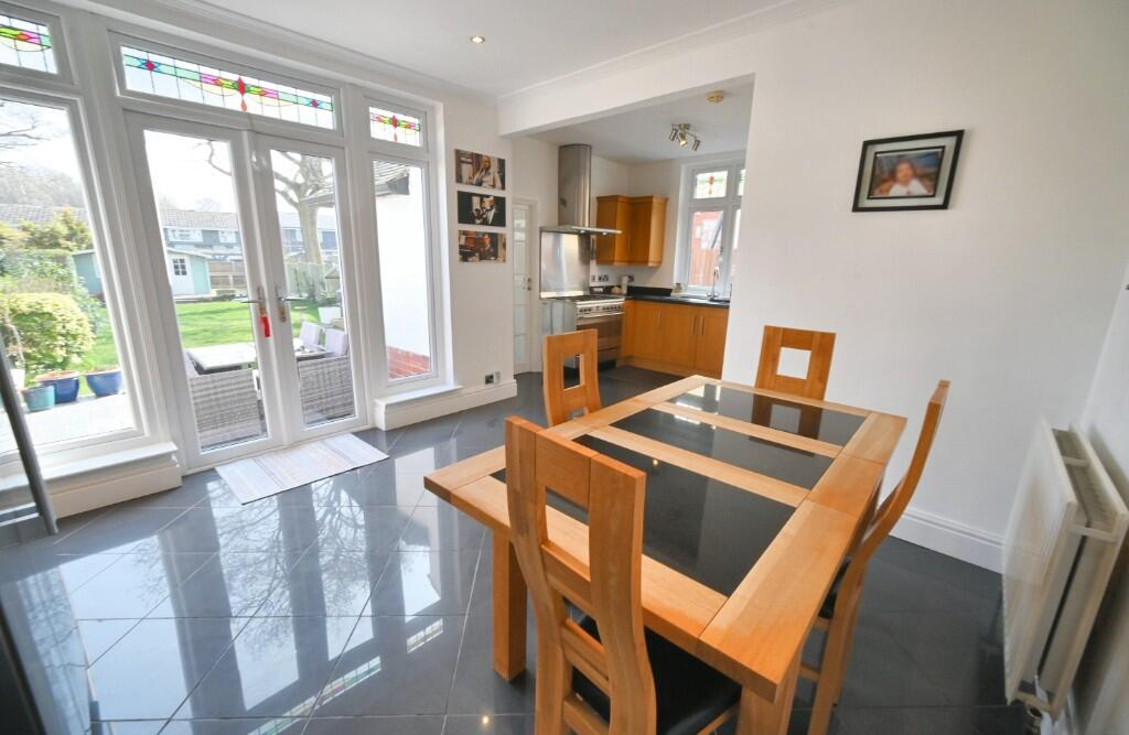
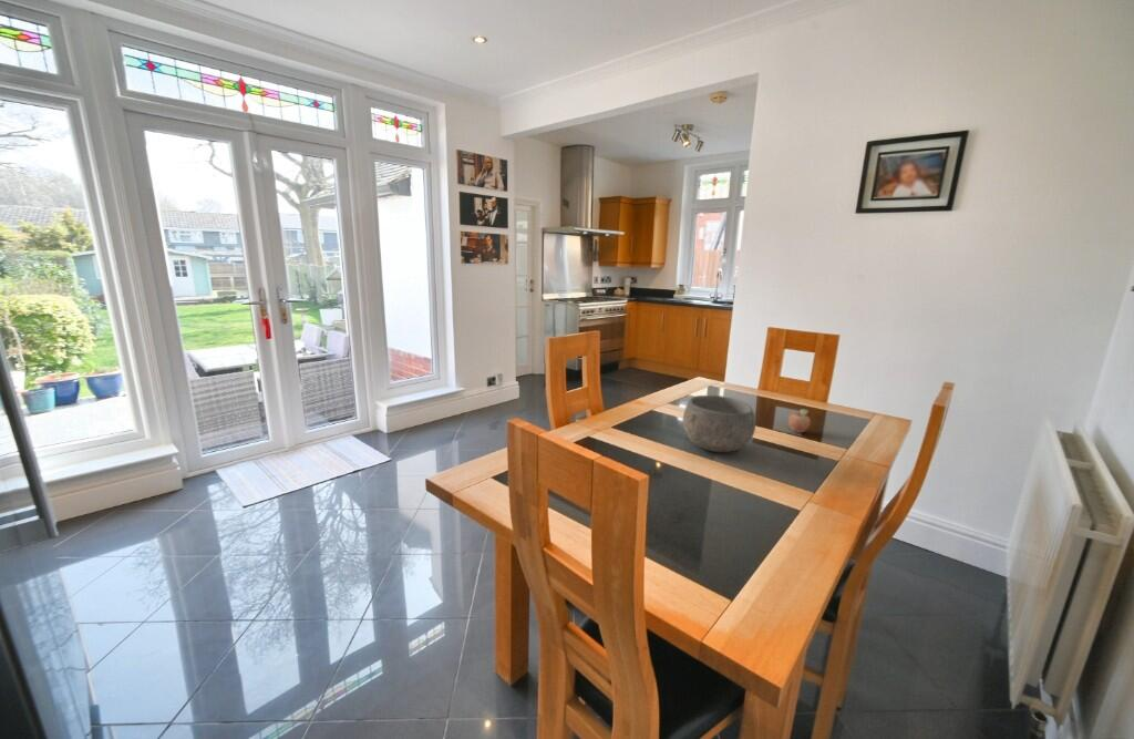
+ fruit (800, 420)
+ bowl (718, 424)
